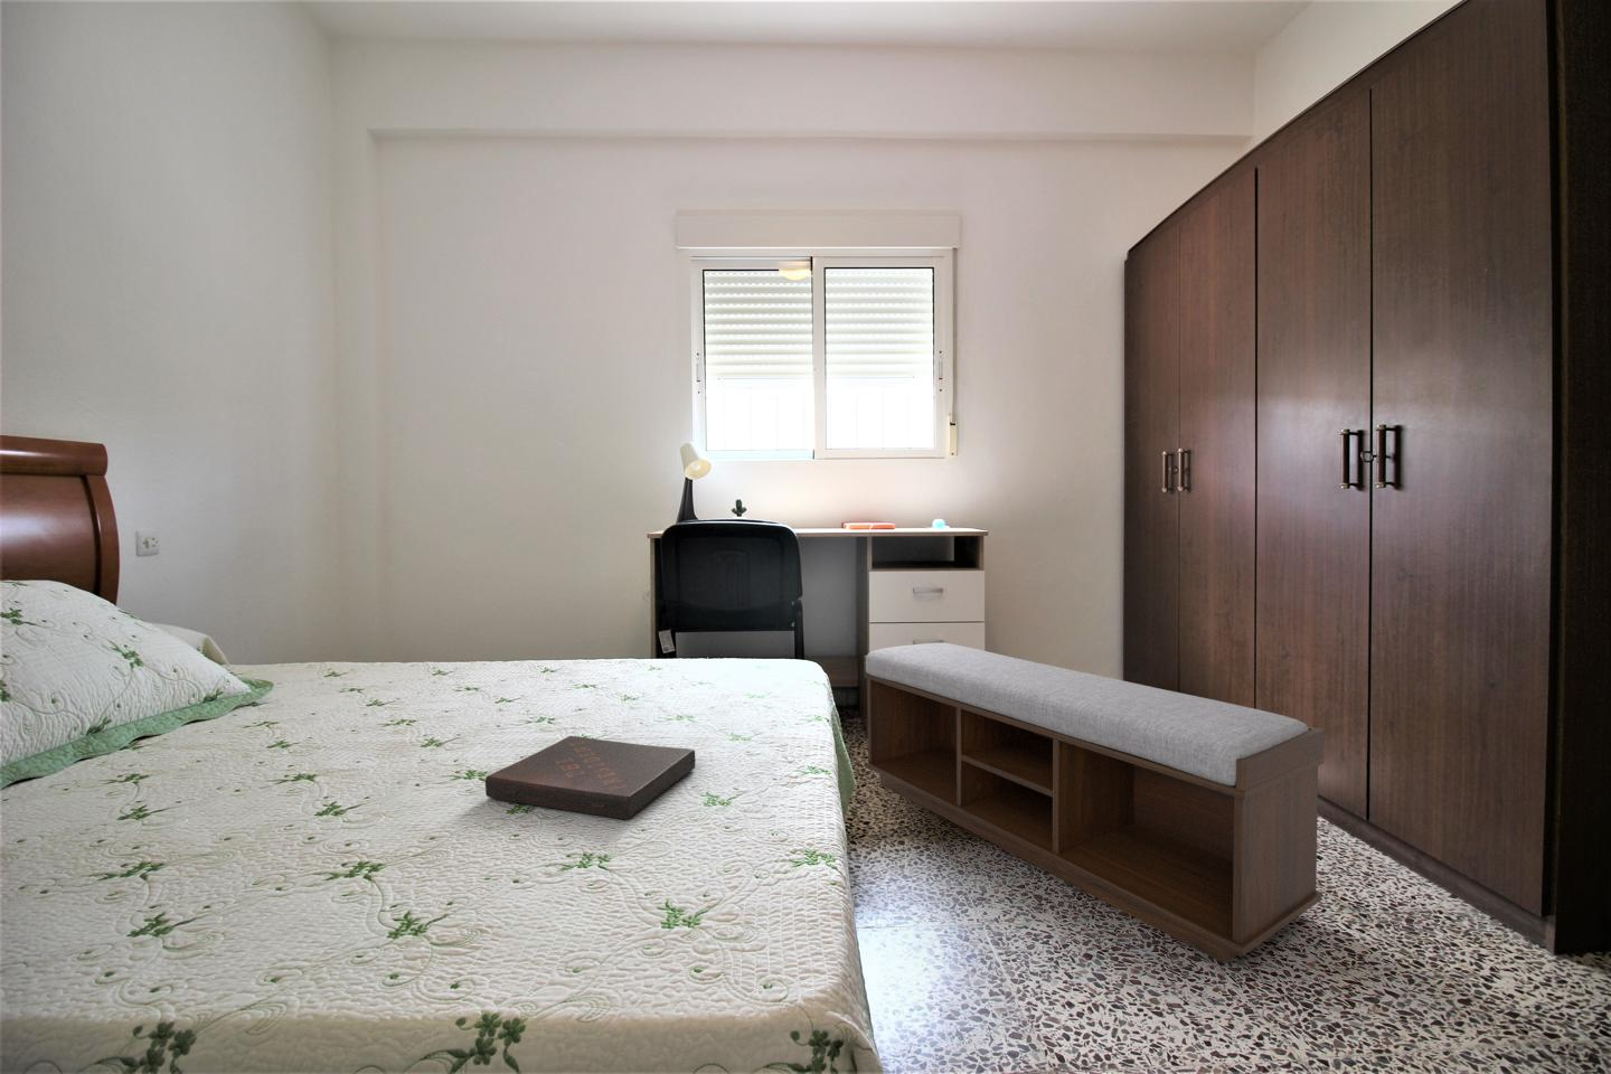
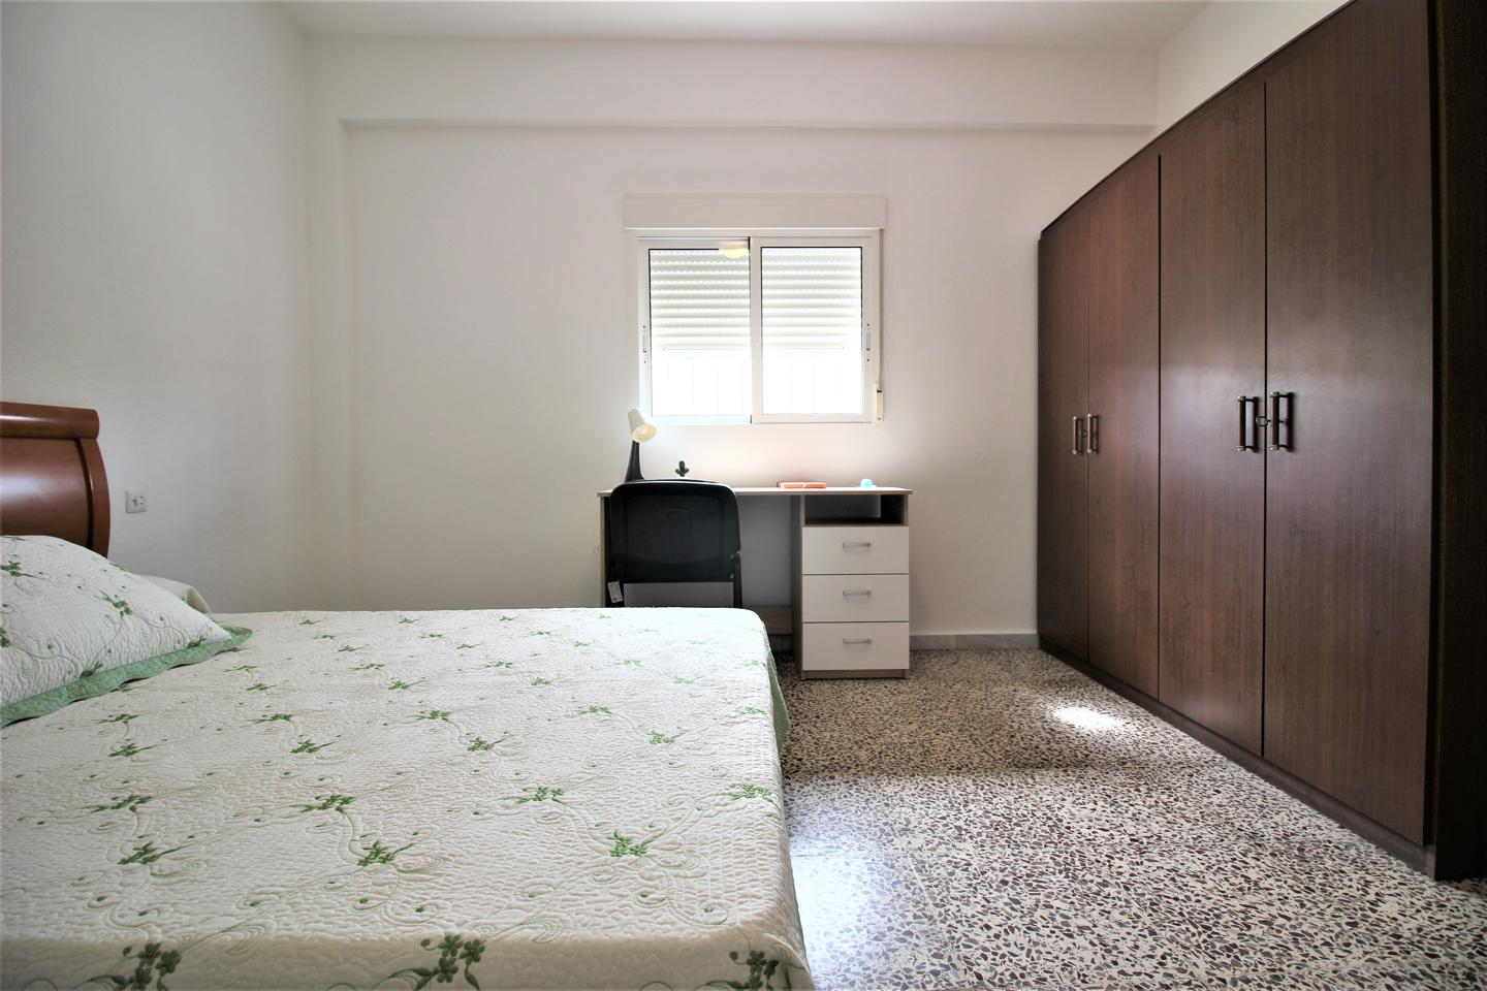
- book (596, 772)
- bench (1042, 755)
